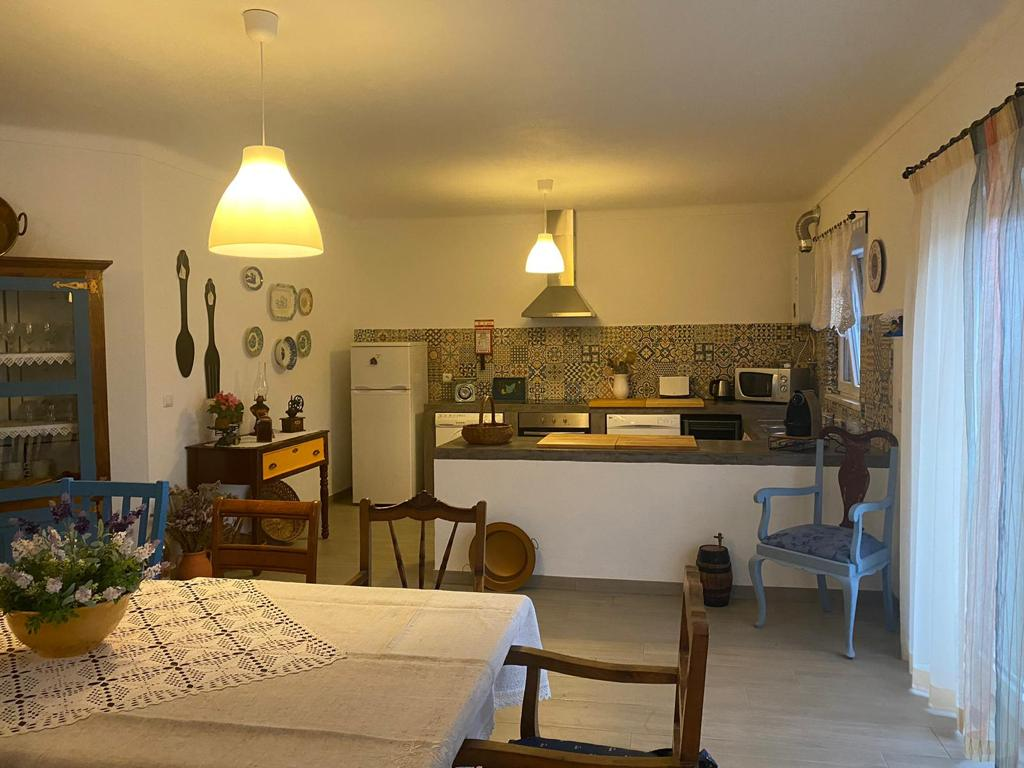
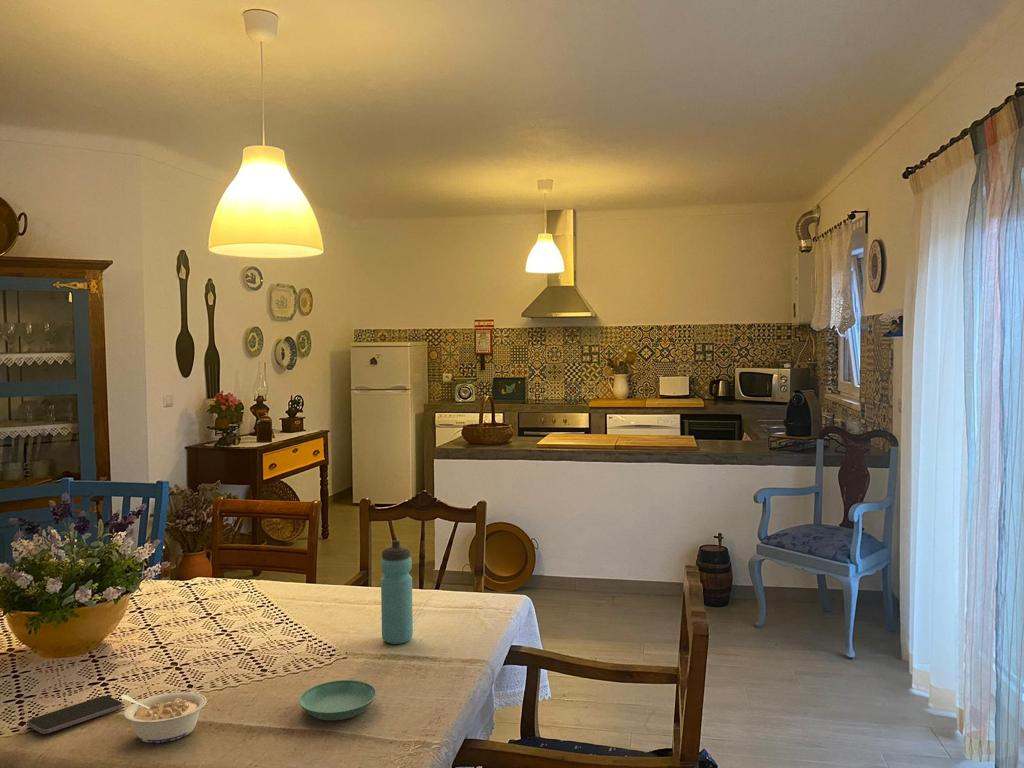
+ water bottle (396, 590)
+ smartphone (76, 713)
+ saucer (338, 701)
+ legume (163, 716)
